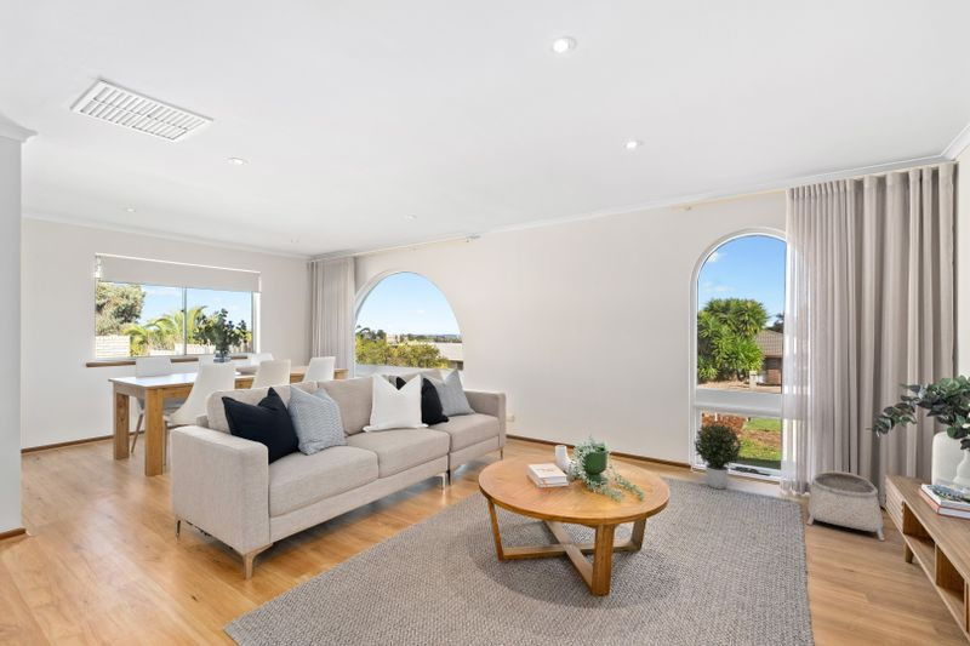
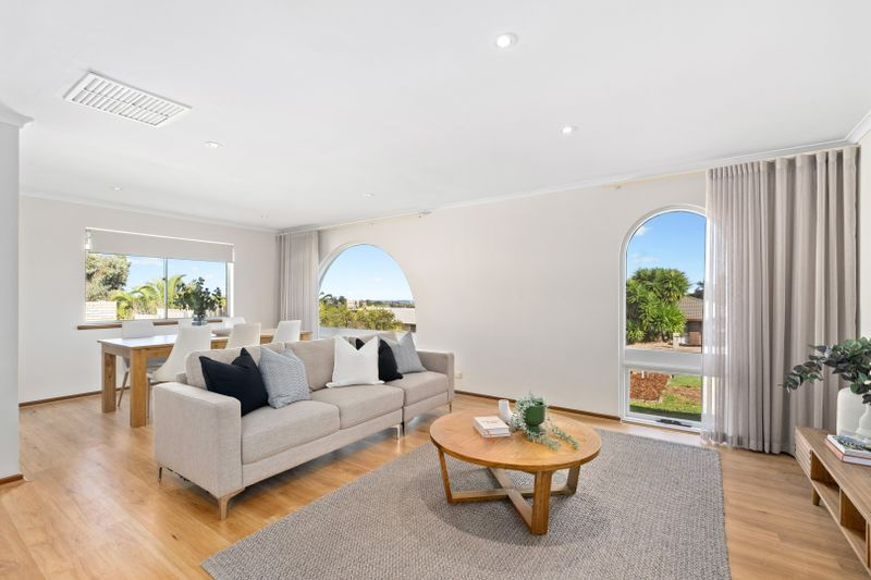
- basket (843, 496)
- potted plant (718, 455)
